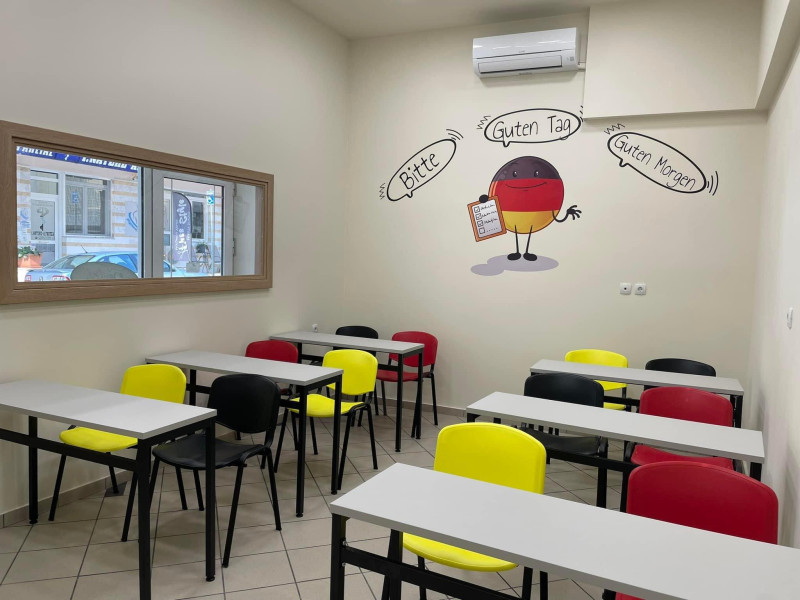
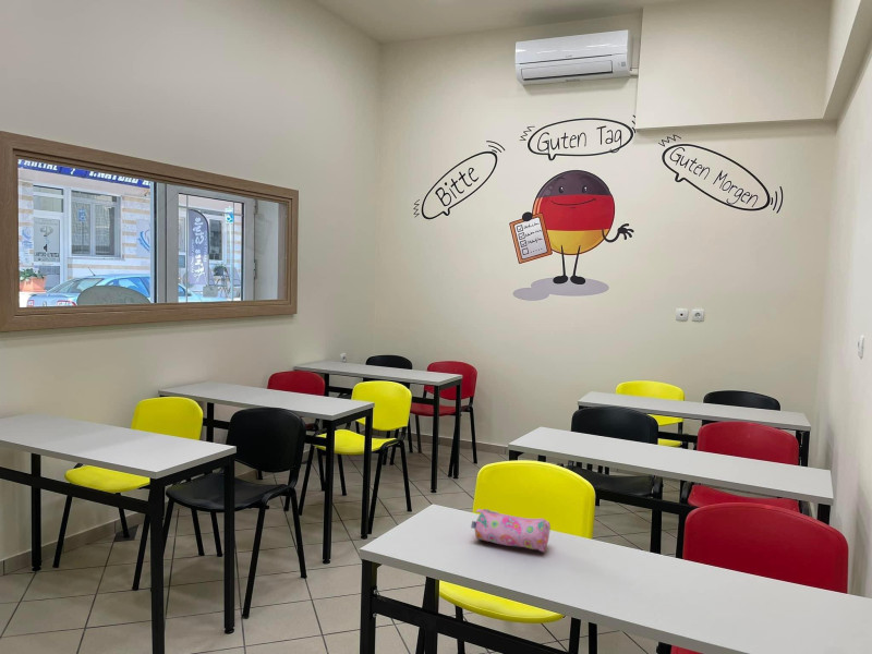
+ pencil case (511, 529)
